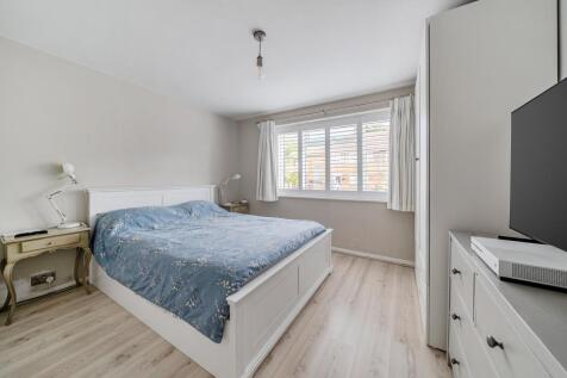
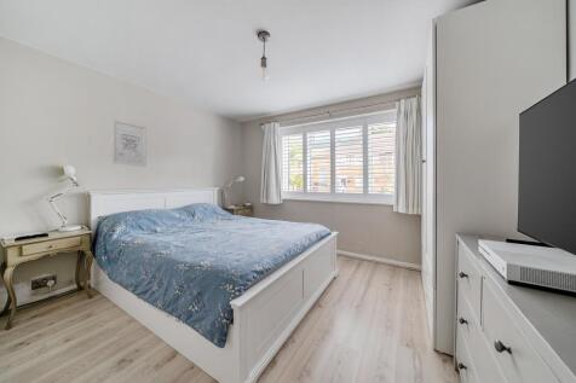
+ wall art (129, 144)
